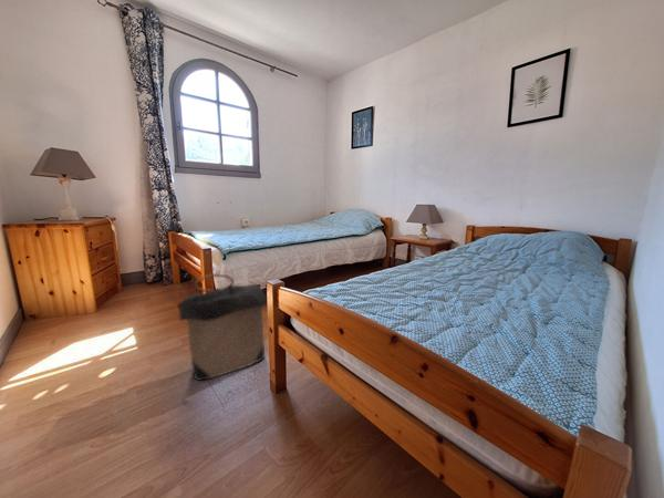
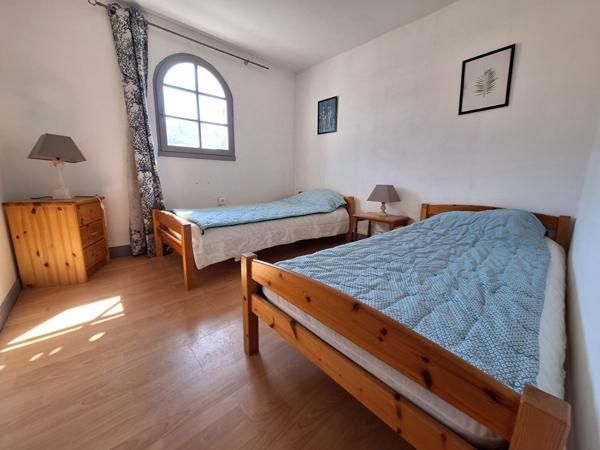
- laundry hamper (228, 317)
